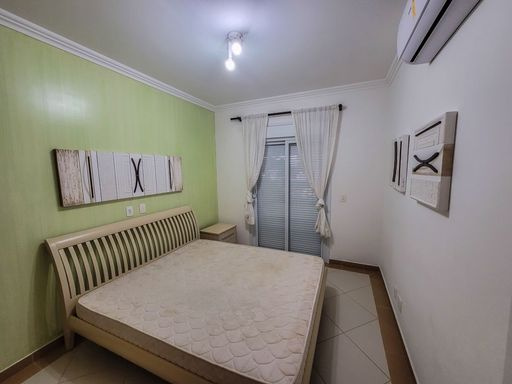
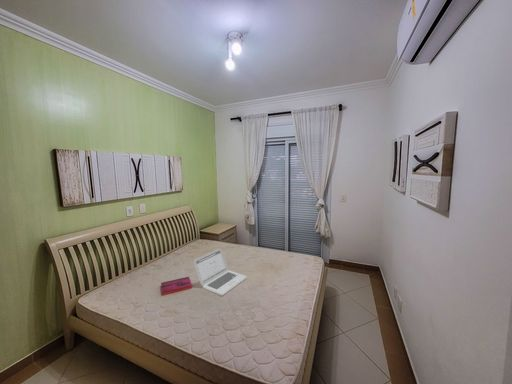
+ laptop (221, 269)
+ hardback book (176, 285)
